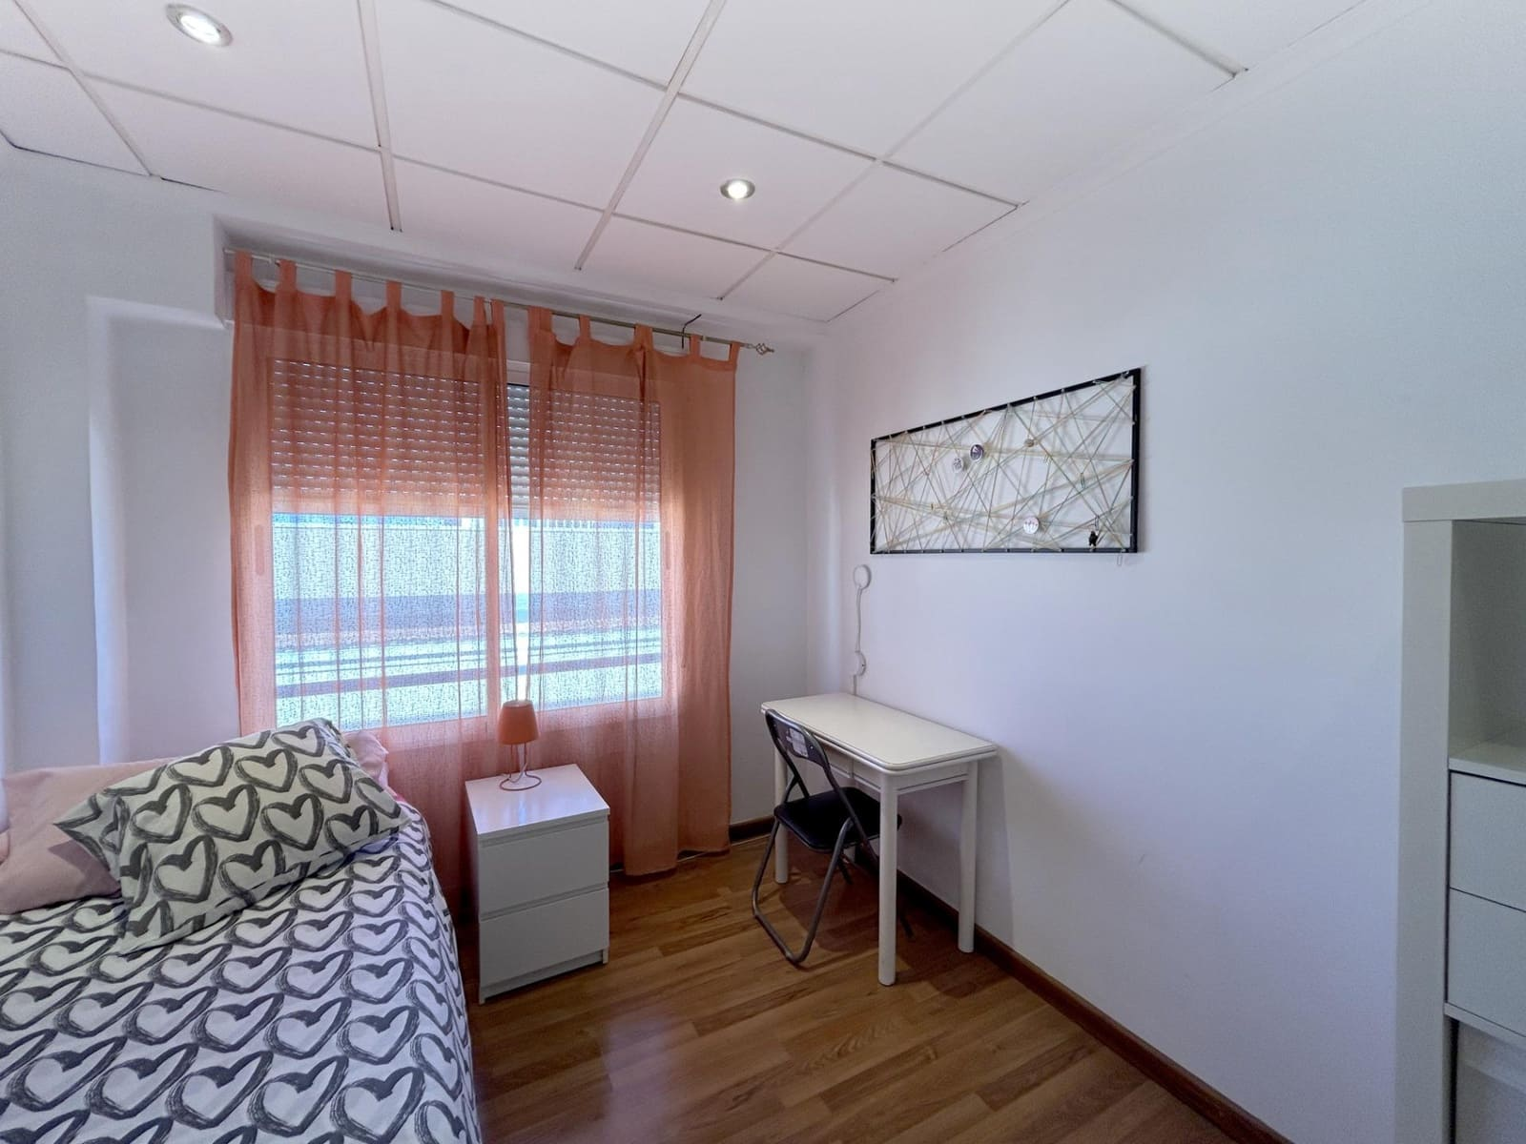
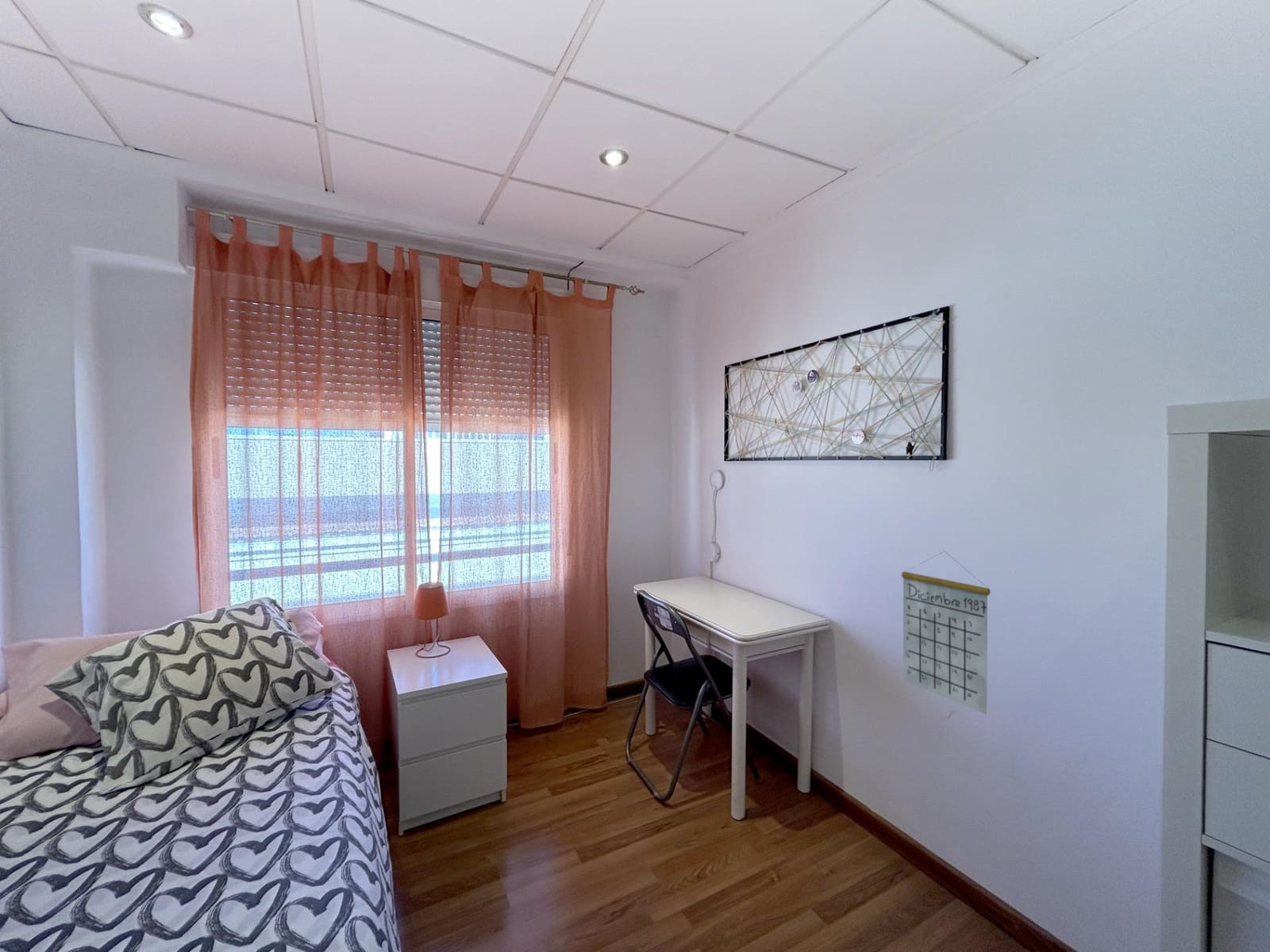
+ calendar (942, 624)
